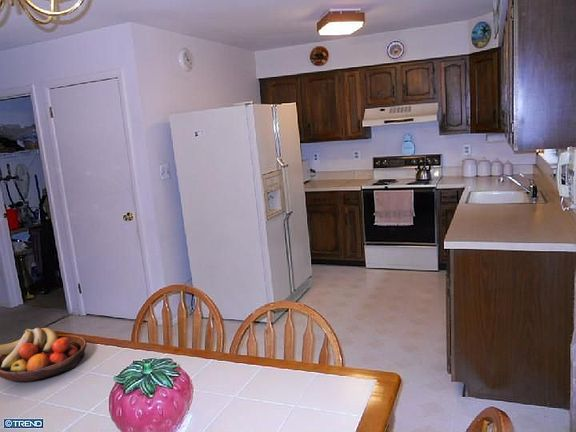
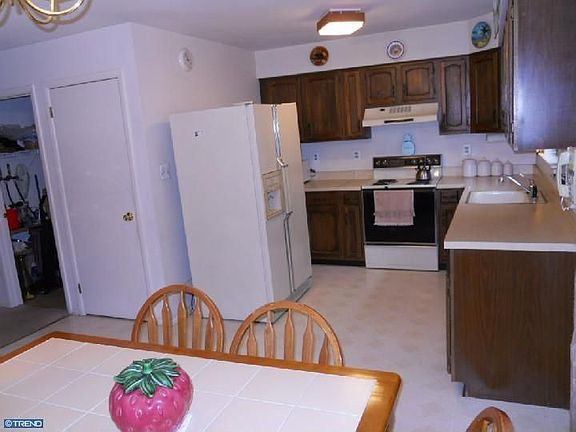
- fruit bowl (40, 349)
